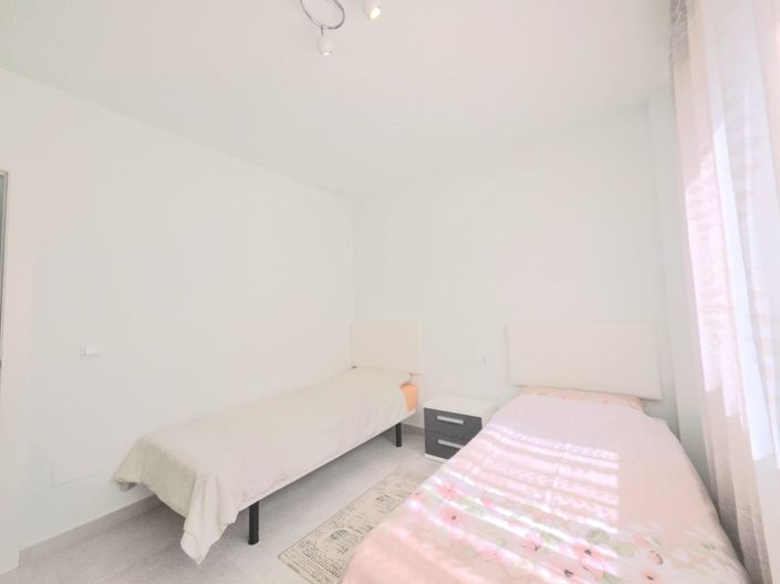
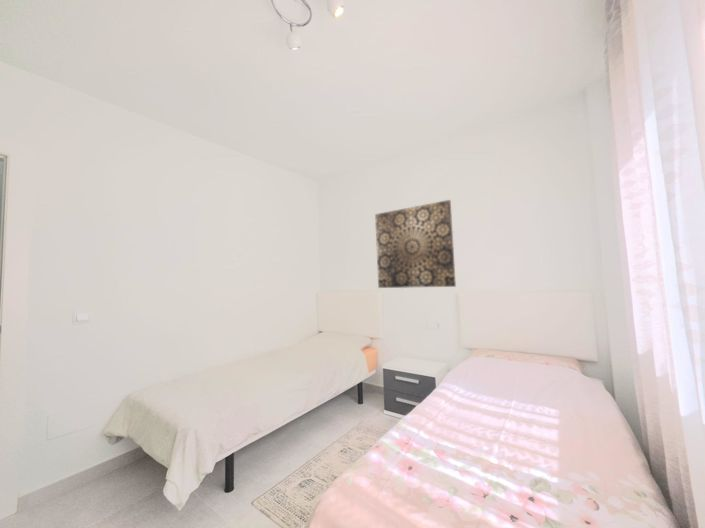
+ wall art (412, 247)
